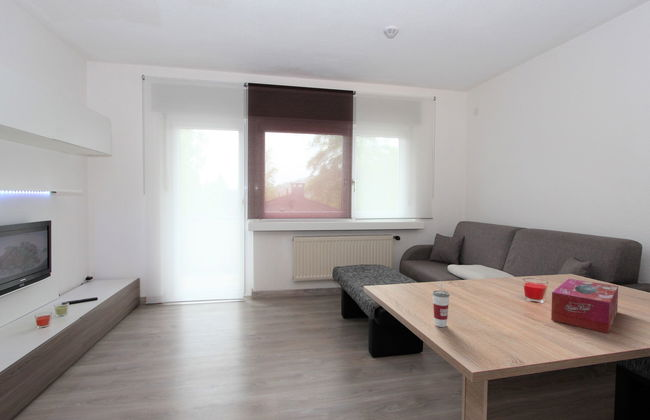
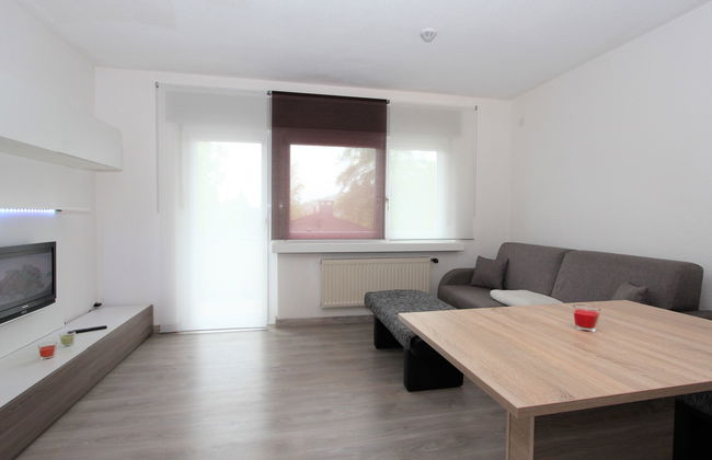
- cup (440, 303)
- tissue box (585, 302)
